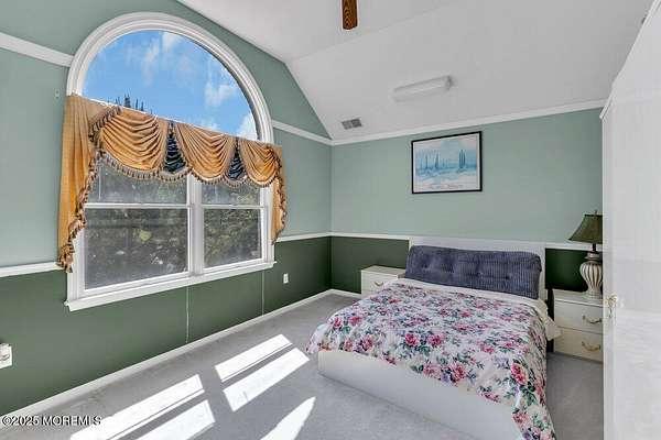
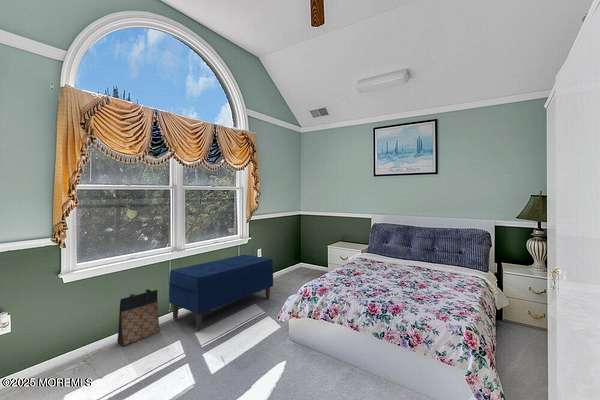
+ bag (139, 313)
+ bench (225, 285)
